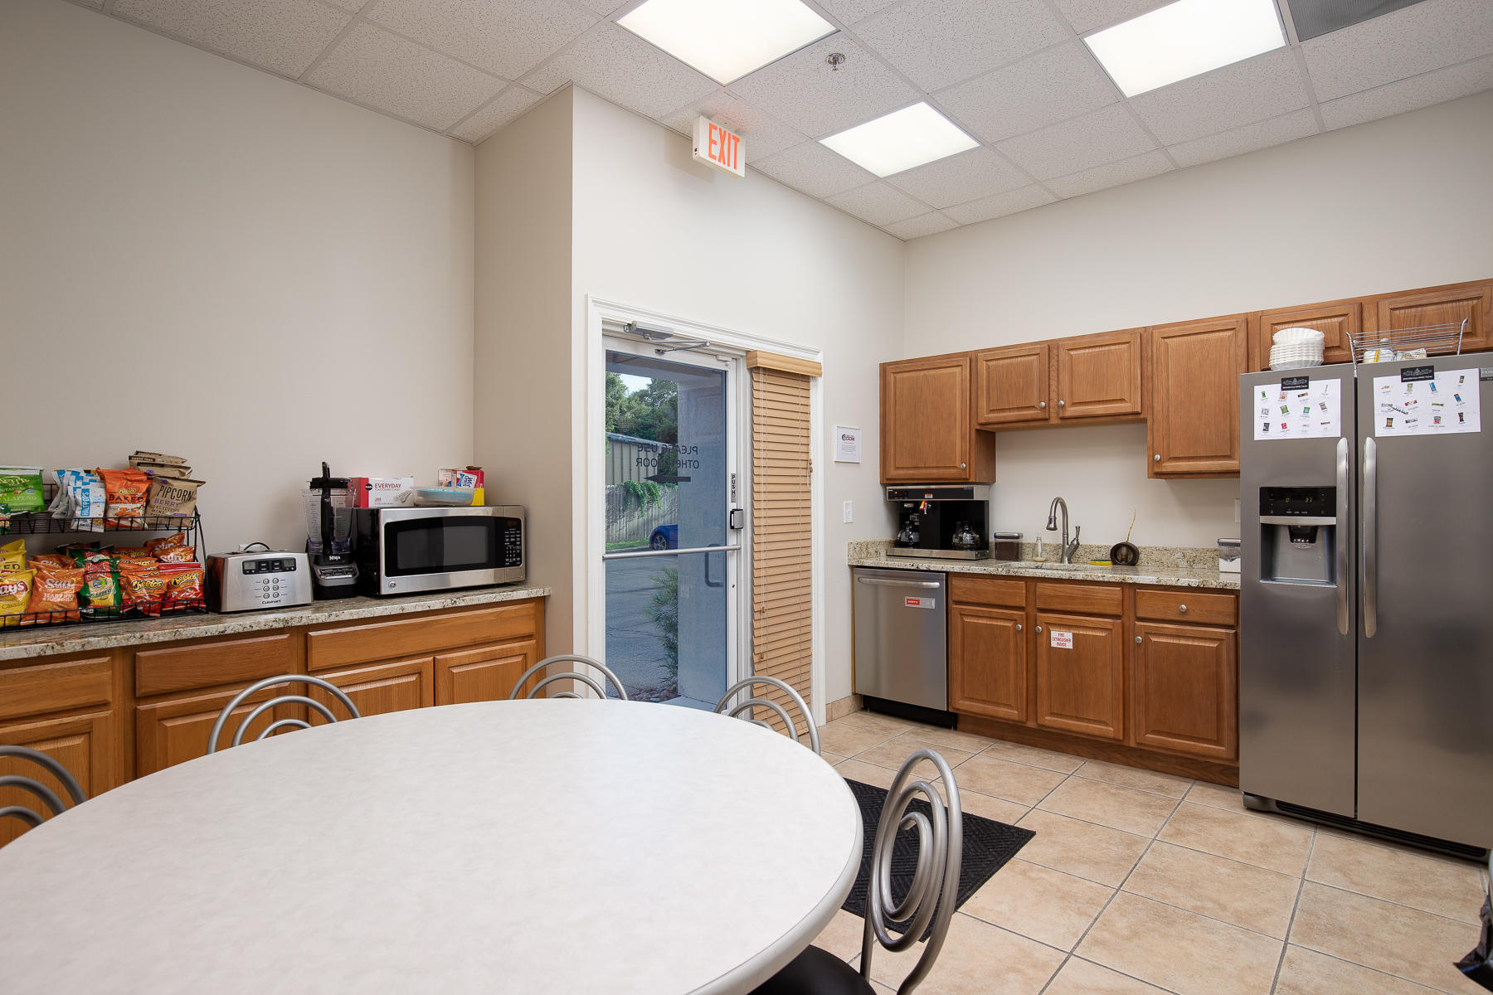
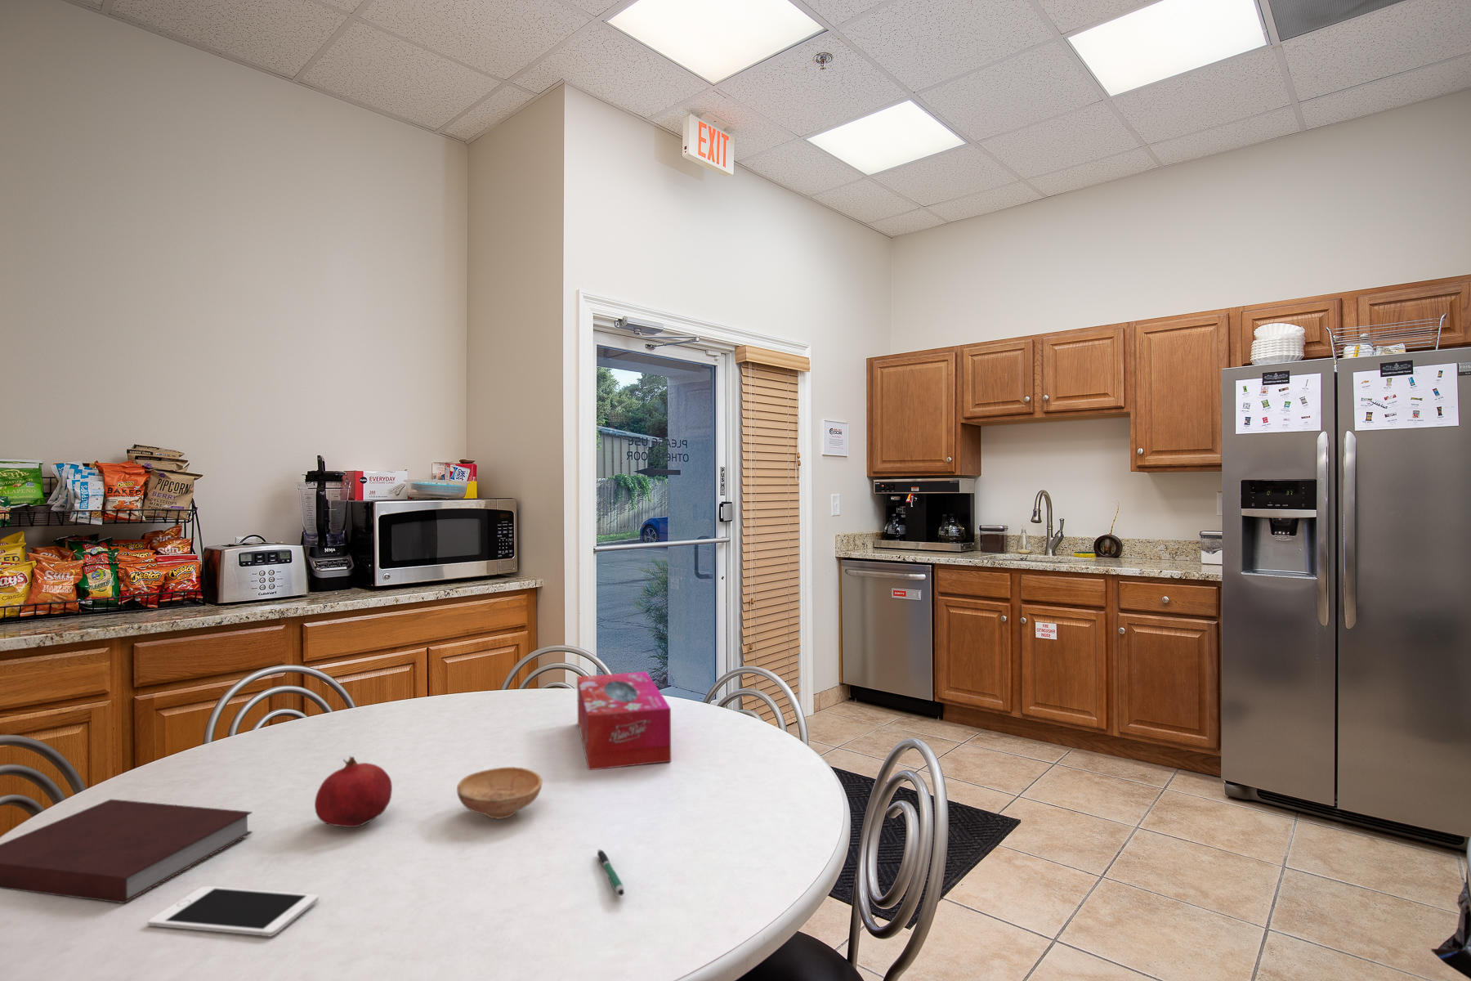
+ cell phone (235, 910)
+ bowl (500, 796)
+ tissue box (621, 715)
+ fruit (355, 789)
+ notebook (116, 845)
+ pen (610, 869)
